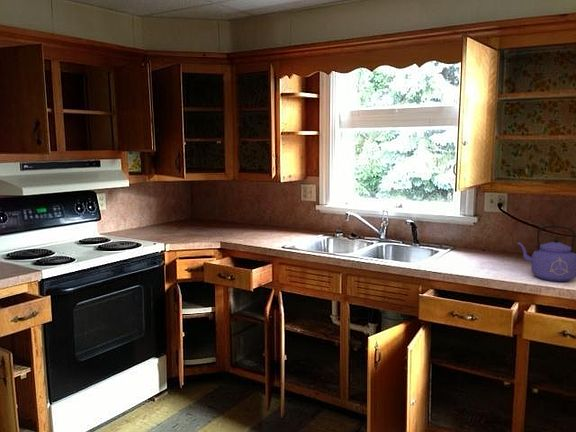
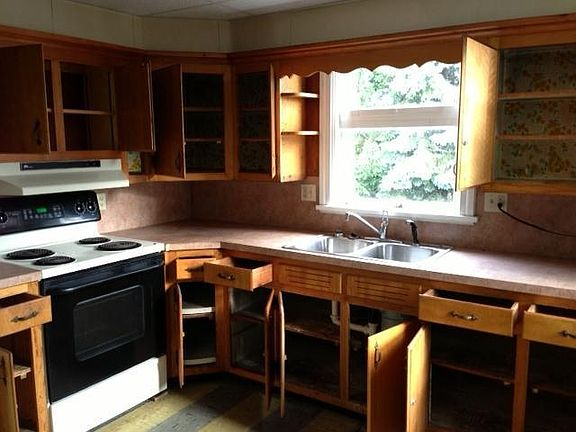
- kettle (547, 251)
